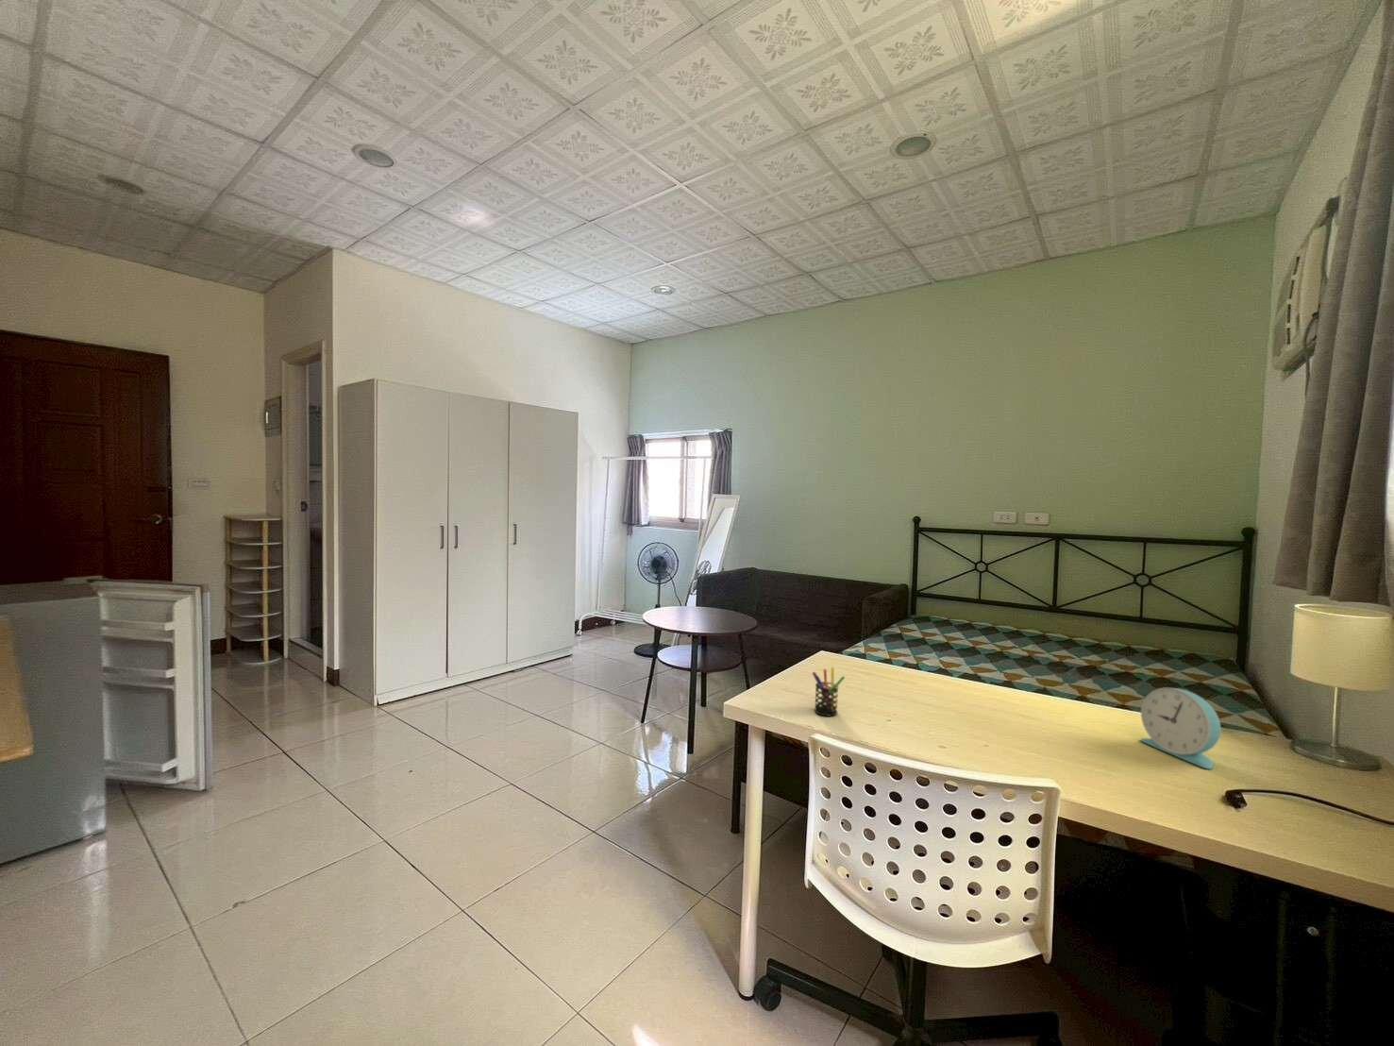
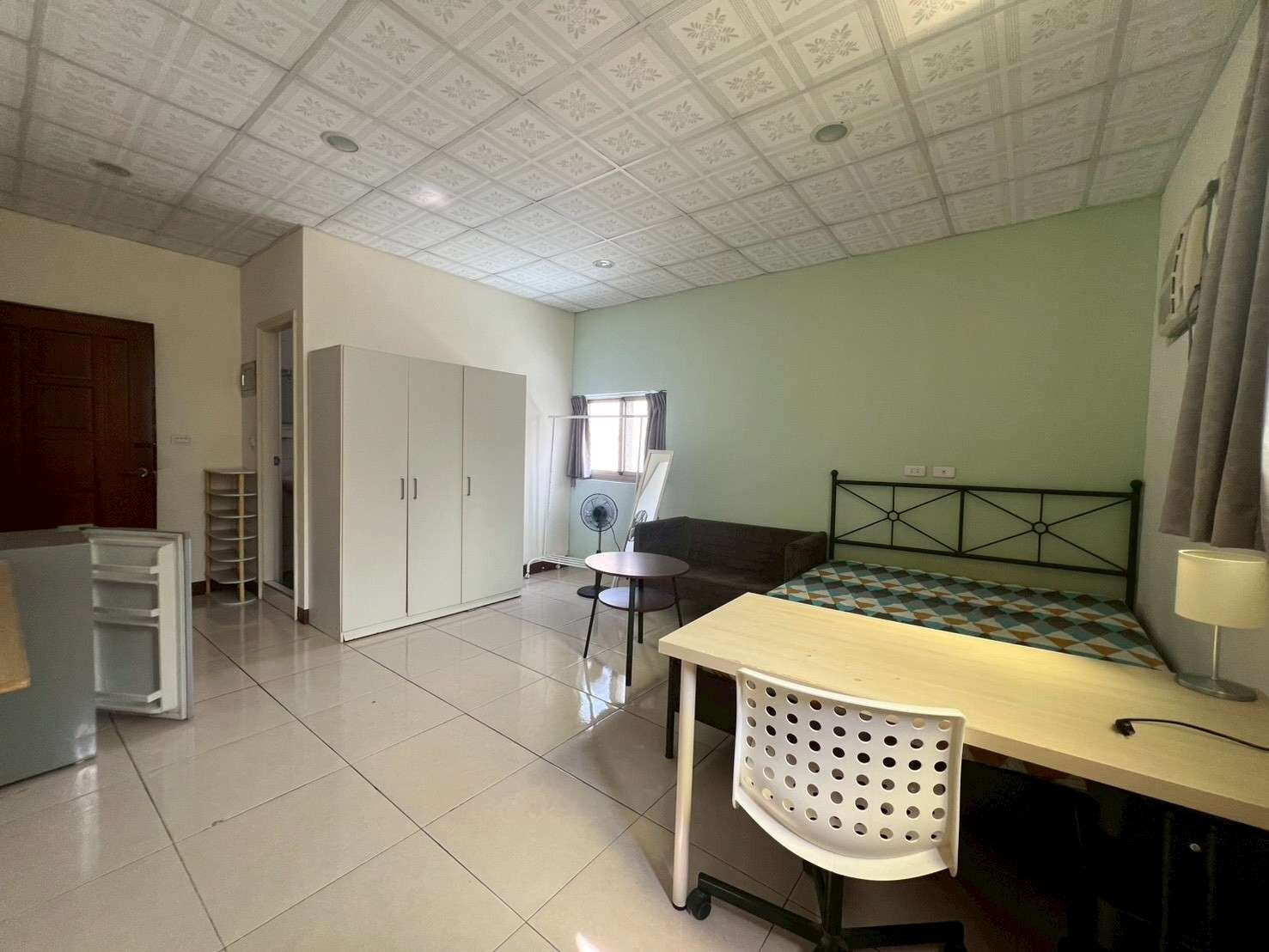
- pen holder (828, 689)
- alarm clock (1183, 721)
